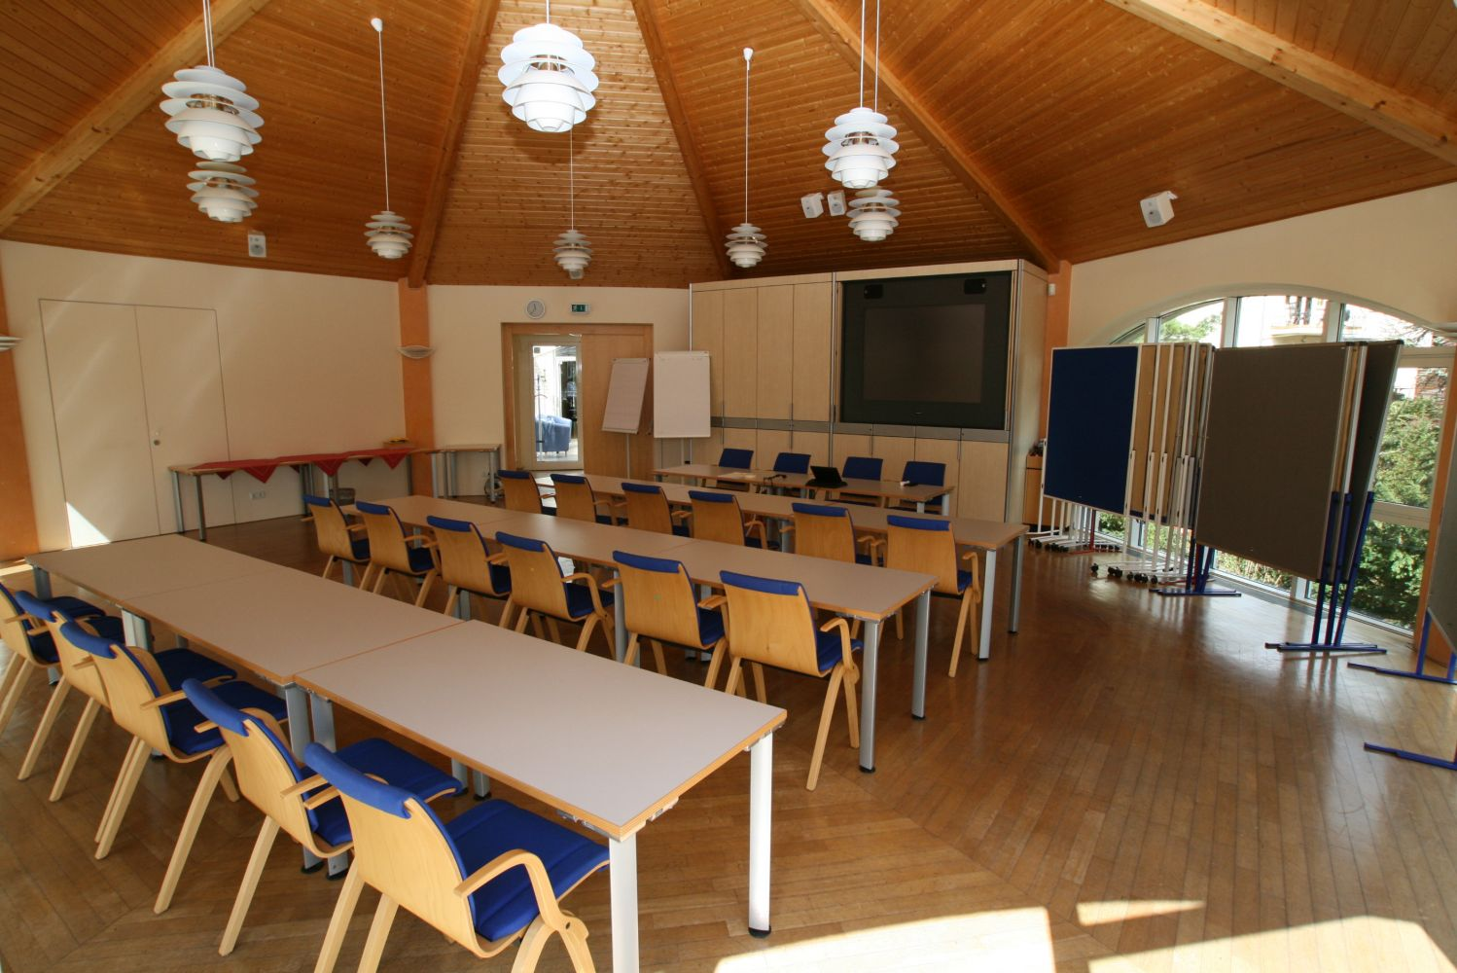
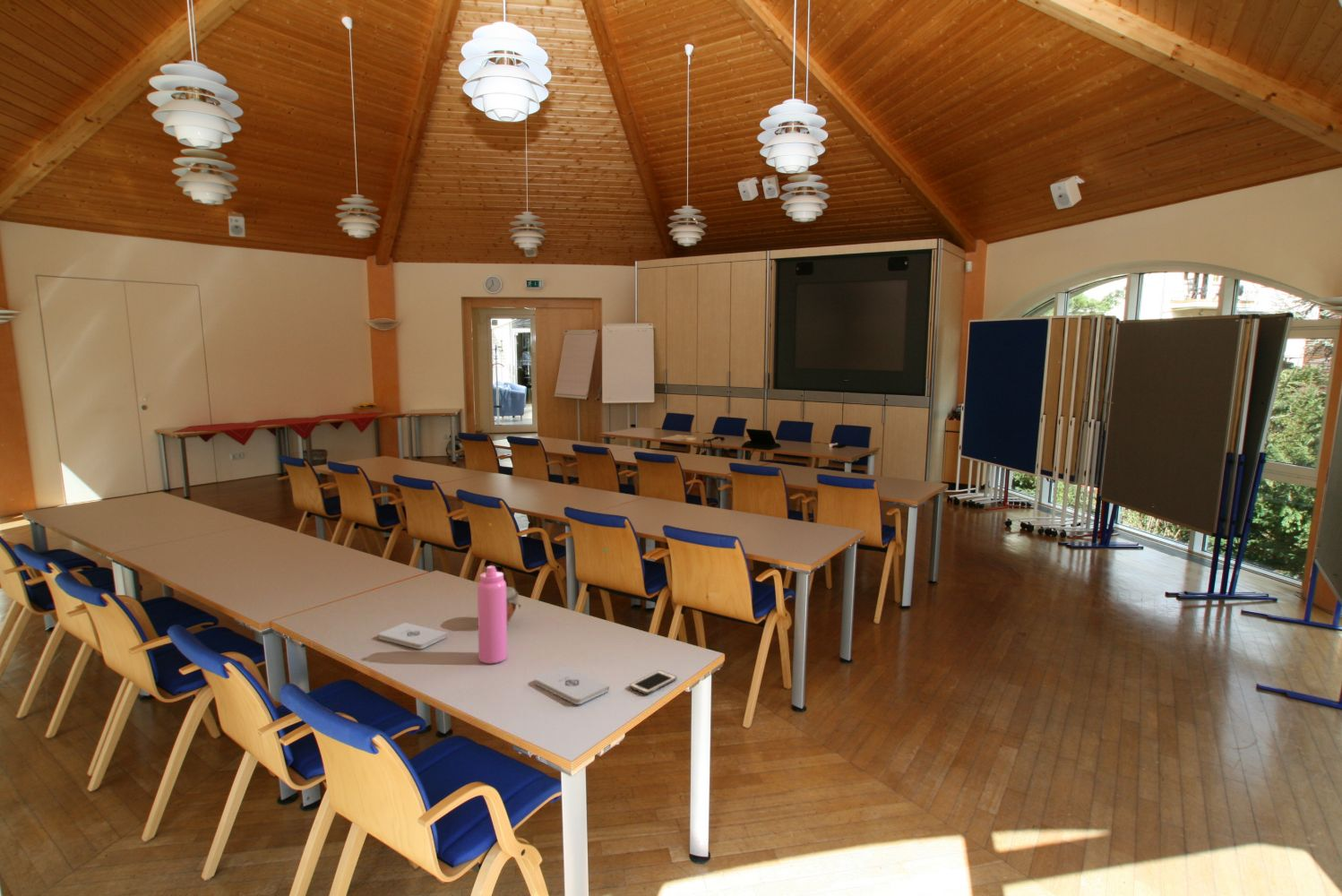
+ jar (506, 604)
+ water bottle (492, 612)
+ cell phone (653, 682)
+ notepad (571, 685)
+ notepad (412, 635)
